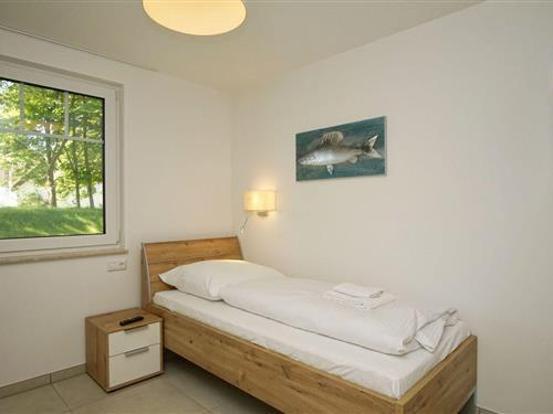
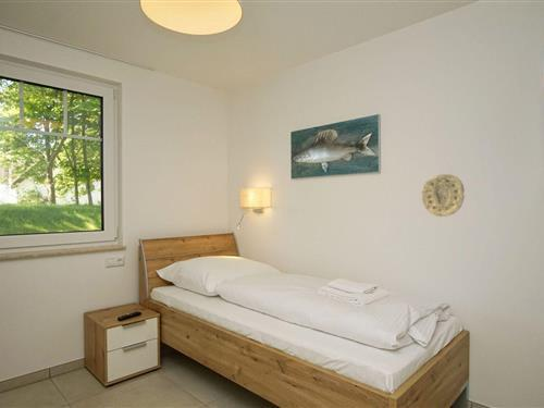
+ decorative plate (442, 195)
